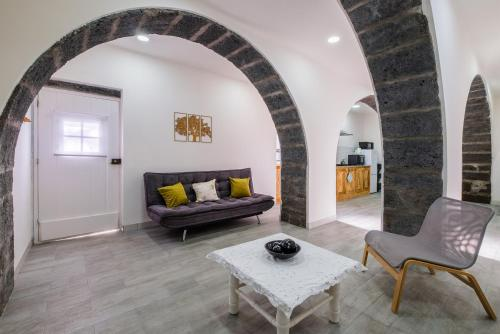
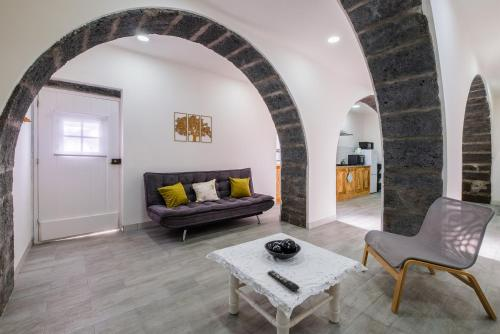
+ remote control (282, 279)
